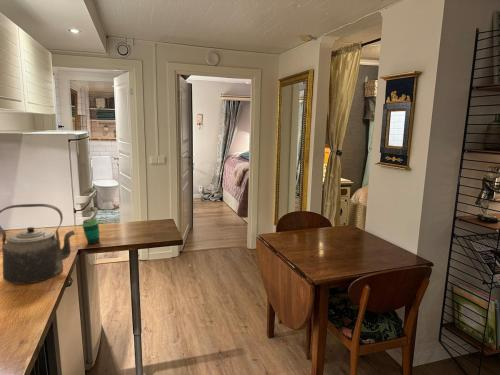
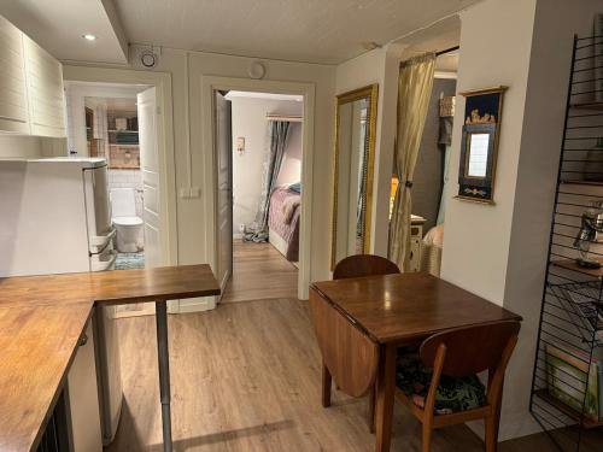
- cup (90, 231)
- kettle (37, 239)
